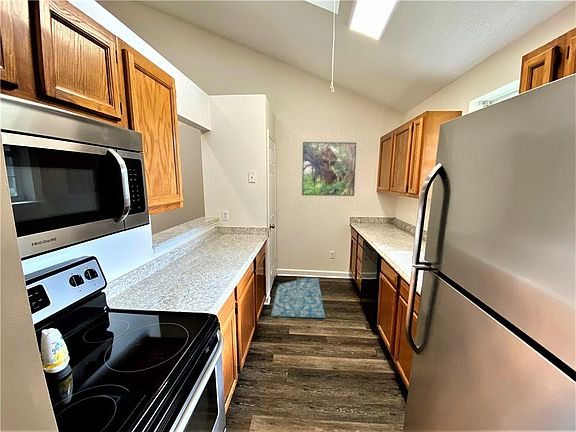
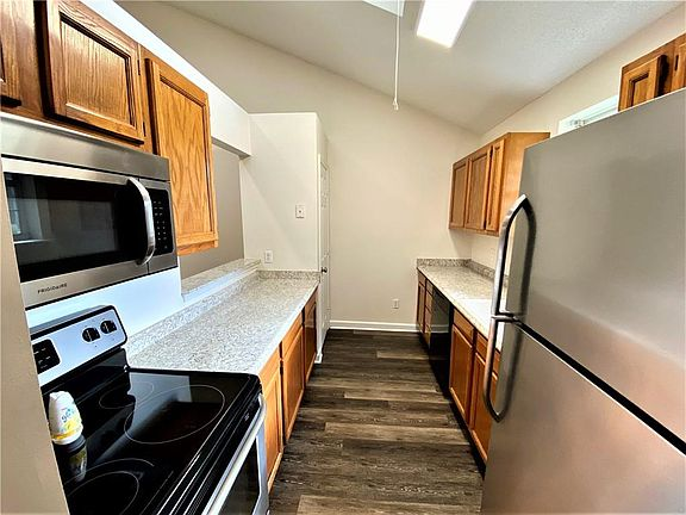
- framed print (328, 169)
- rug (298, 293)
